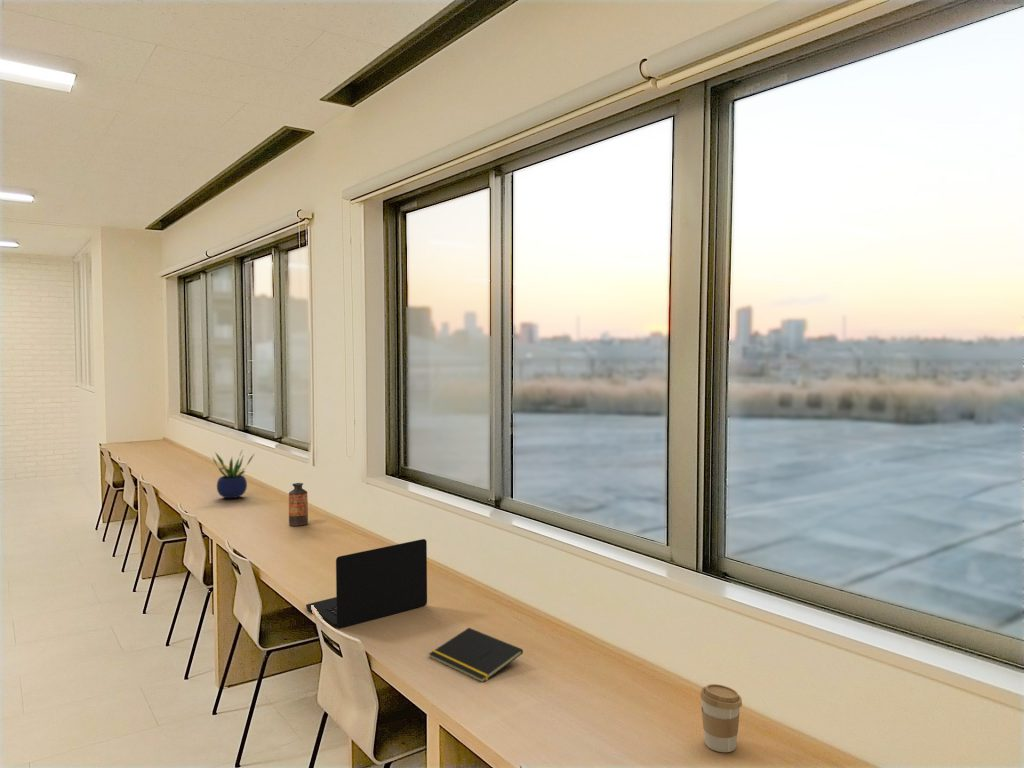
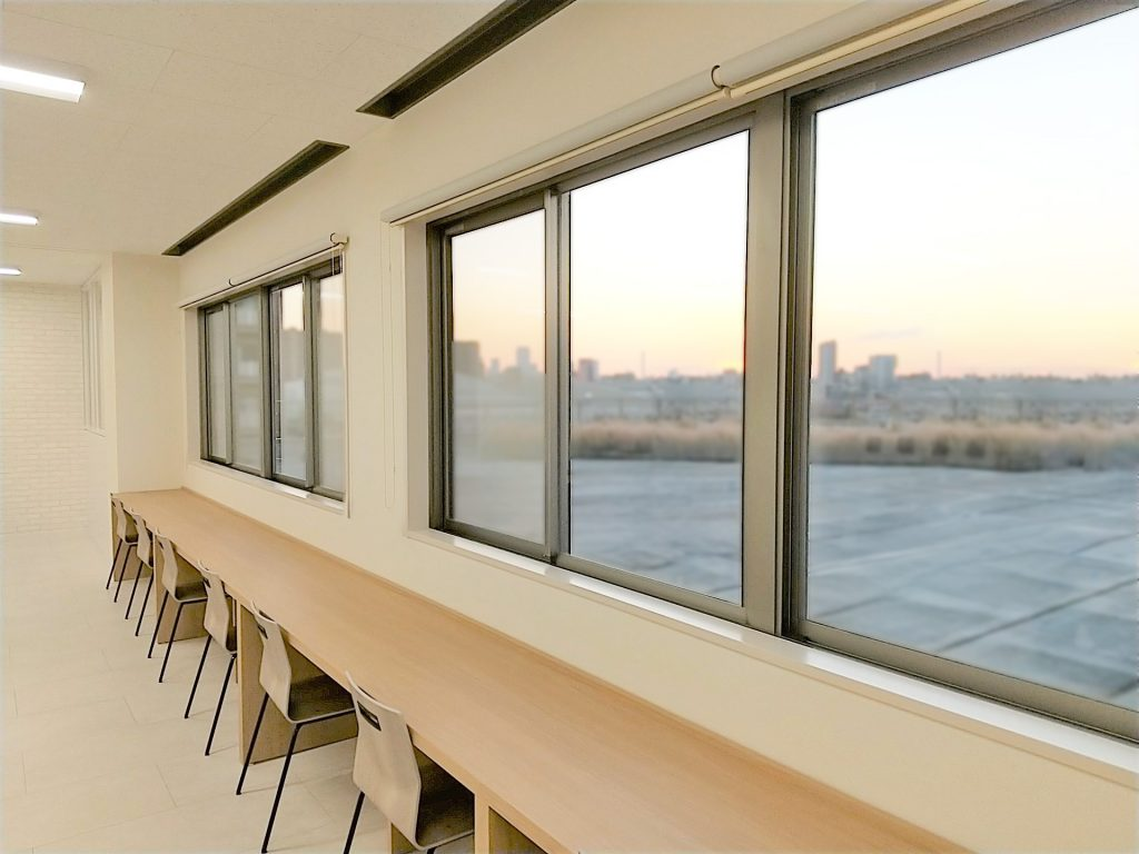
- laptop (366, 573)
- notepad (475, 653)
- coffee cup (720, 716)
- potted plant (234, 474)
- bottle (298, 503)
